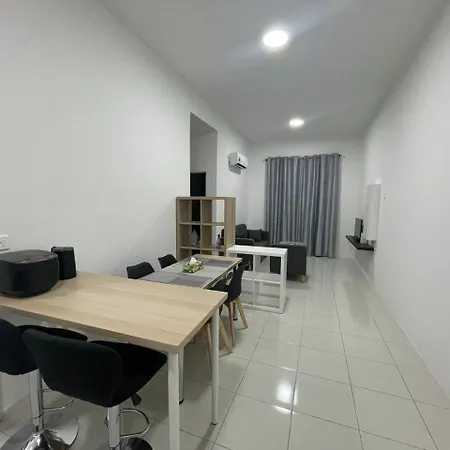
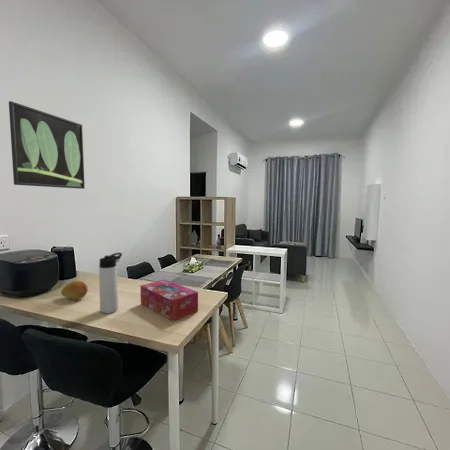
+ thermos bottle (111, 282)
+ tissue box (168, 298)
+ fruit (75, 289)
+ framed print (52, 151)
